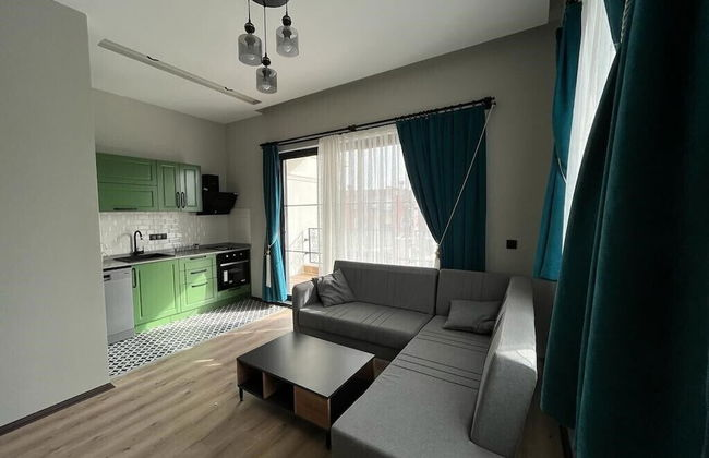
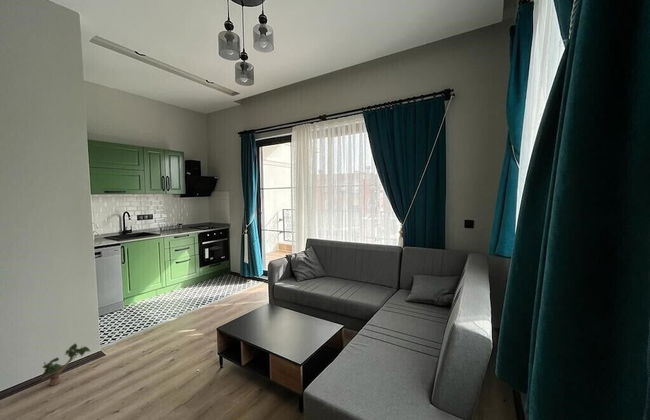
+ potted plant (68, 363)
